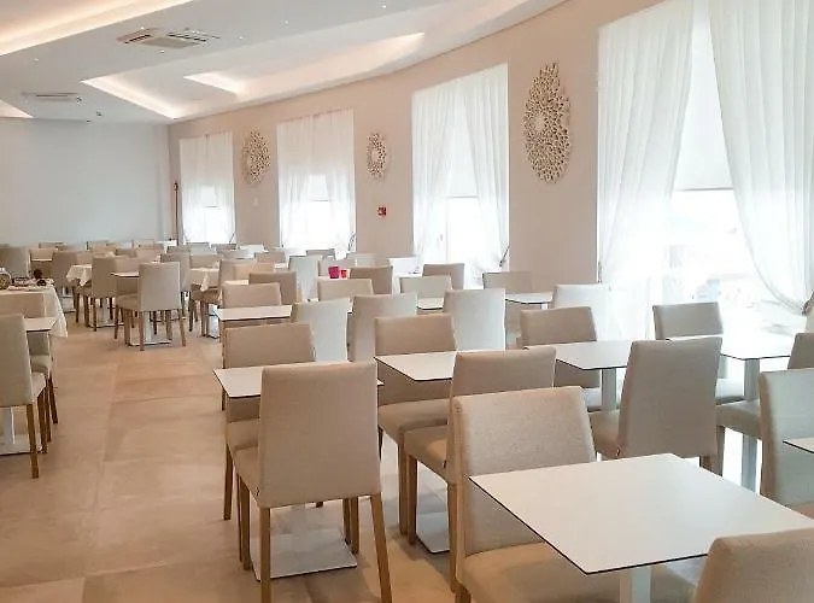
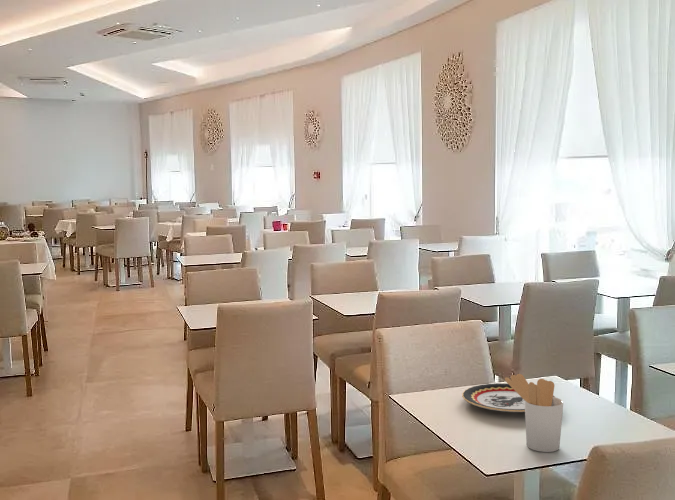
+ utensil holder (534, 410)
+ plate (508, 399)
